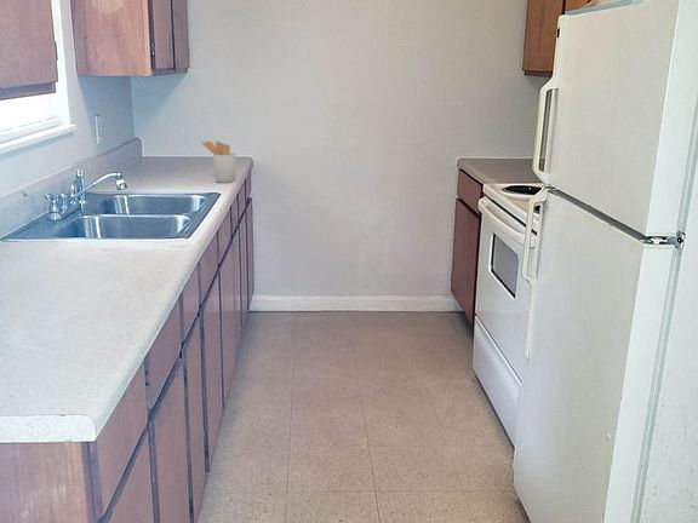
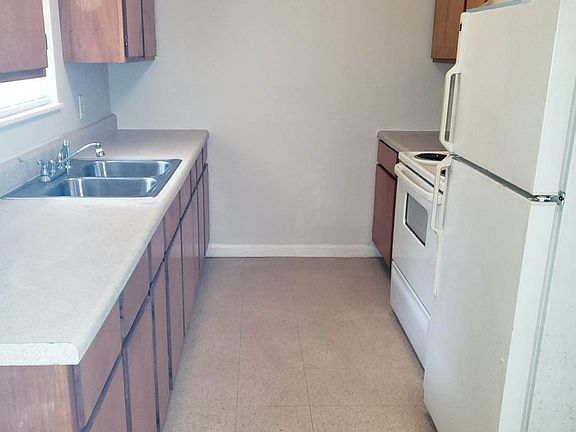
- utensil holder (219, 160)
